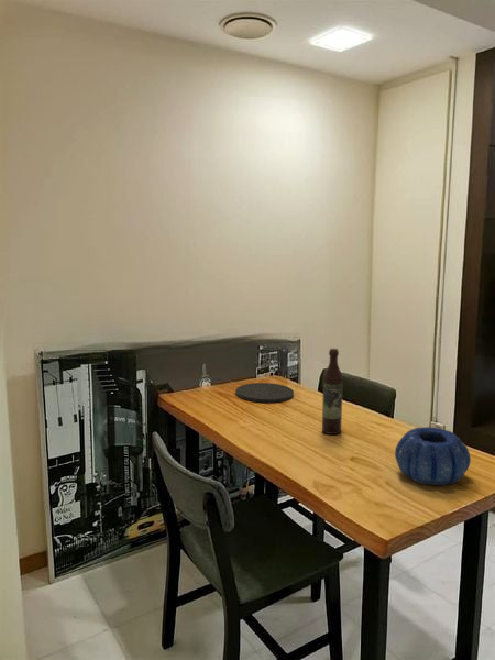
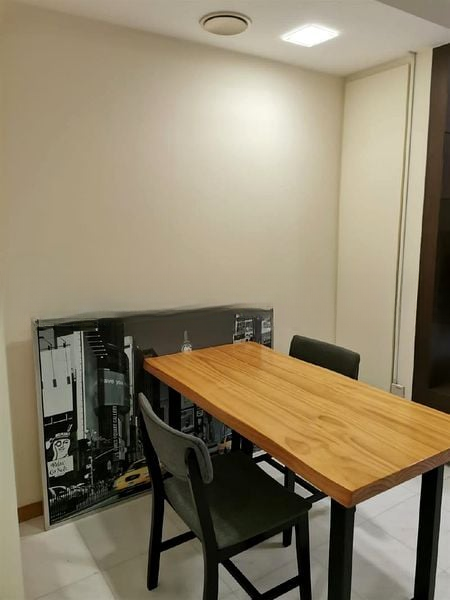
- decorative bowl (431, 454)
- wine bottle (332, 391)
- plate (264, 389)
